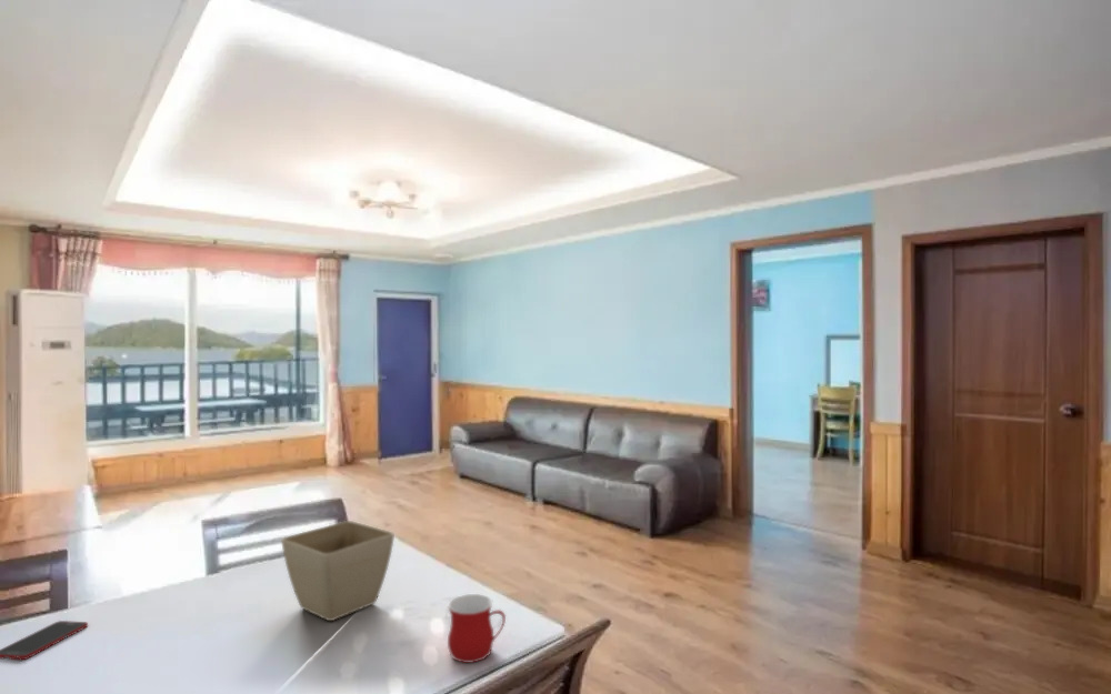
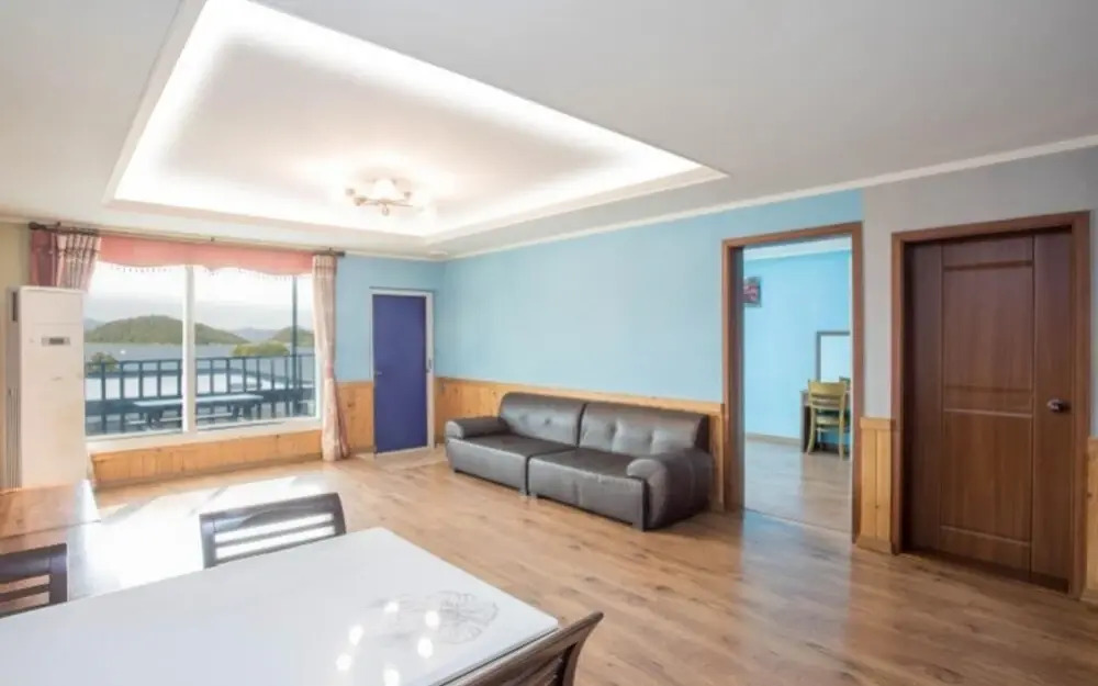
- flower pot (339, 570)
- mug (477, 628)
- cell phone (42, 640)
